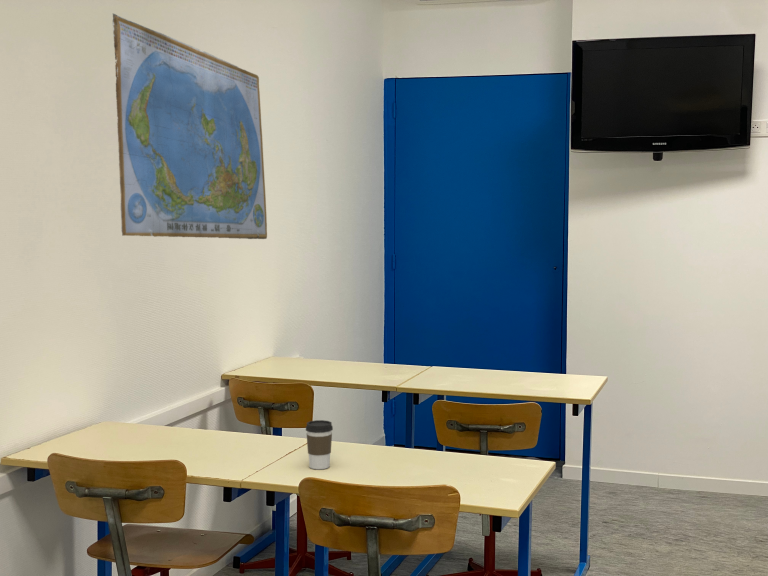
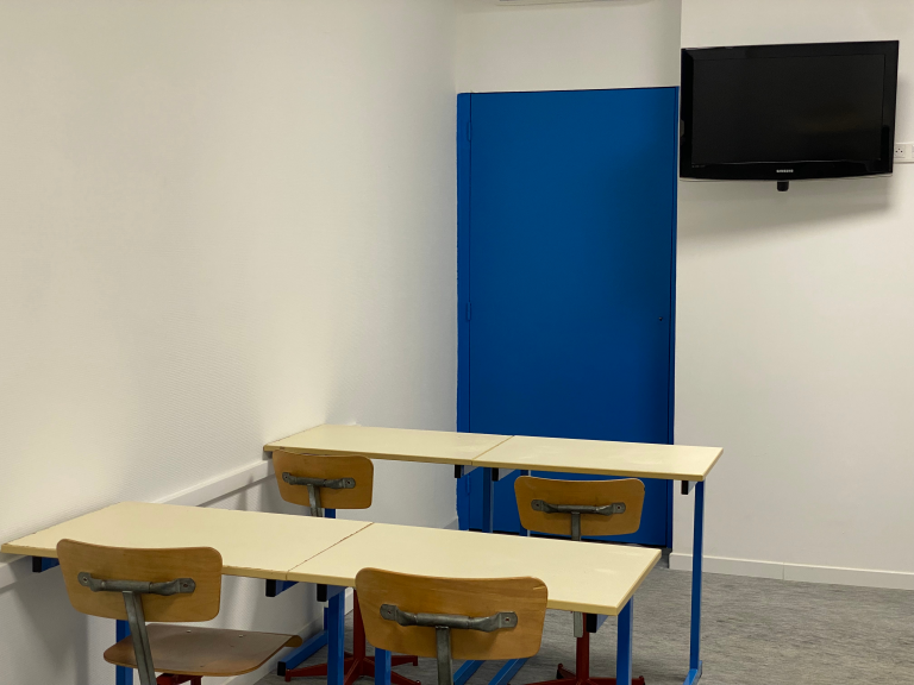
- world map (201, 144)
- coffee cup (319, 444)
